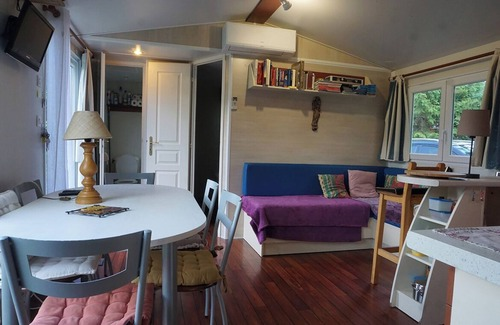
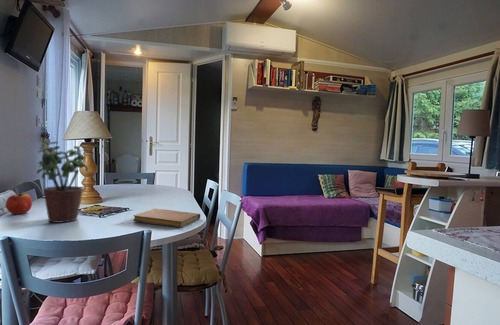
+ potted plant (65, 180)
+ notebook (167, 216)
+ apple (19, 202)
